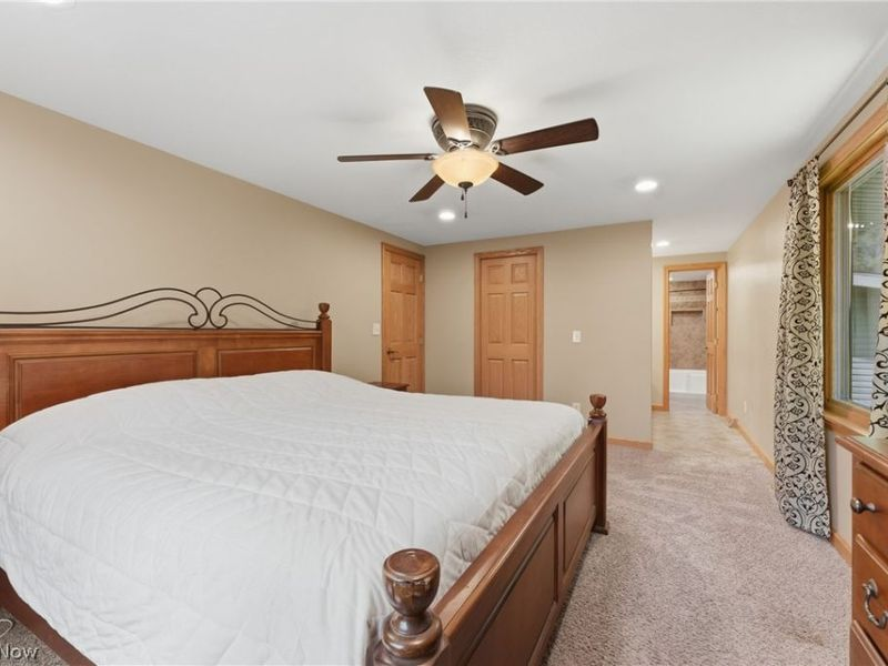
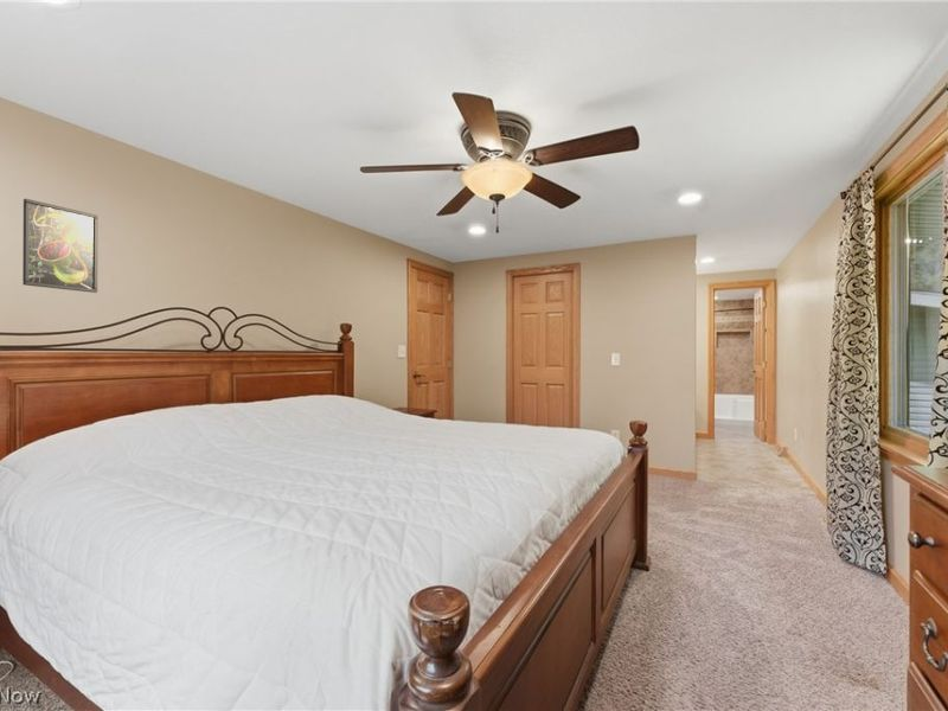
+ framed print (62, 248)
